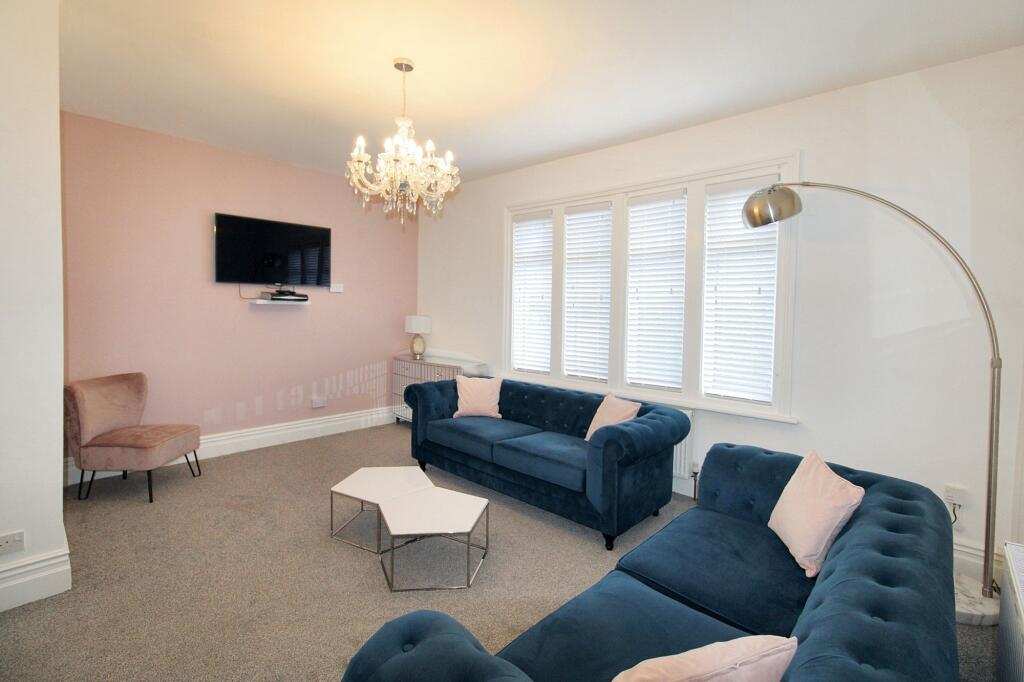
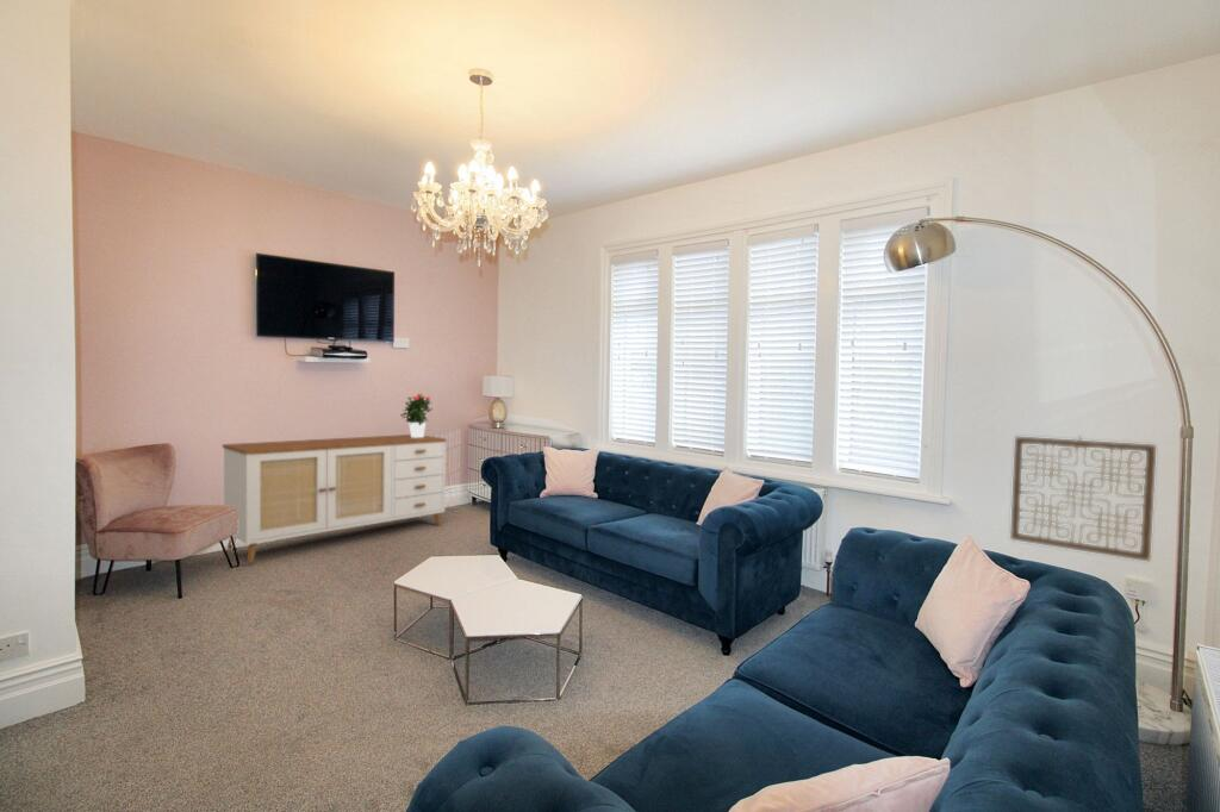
+ sideboard (343, 488)
+ potted flower (417, 414)
+ wall art (1078, 492)
